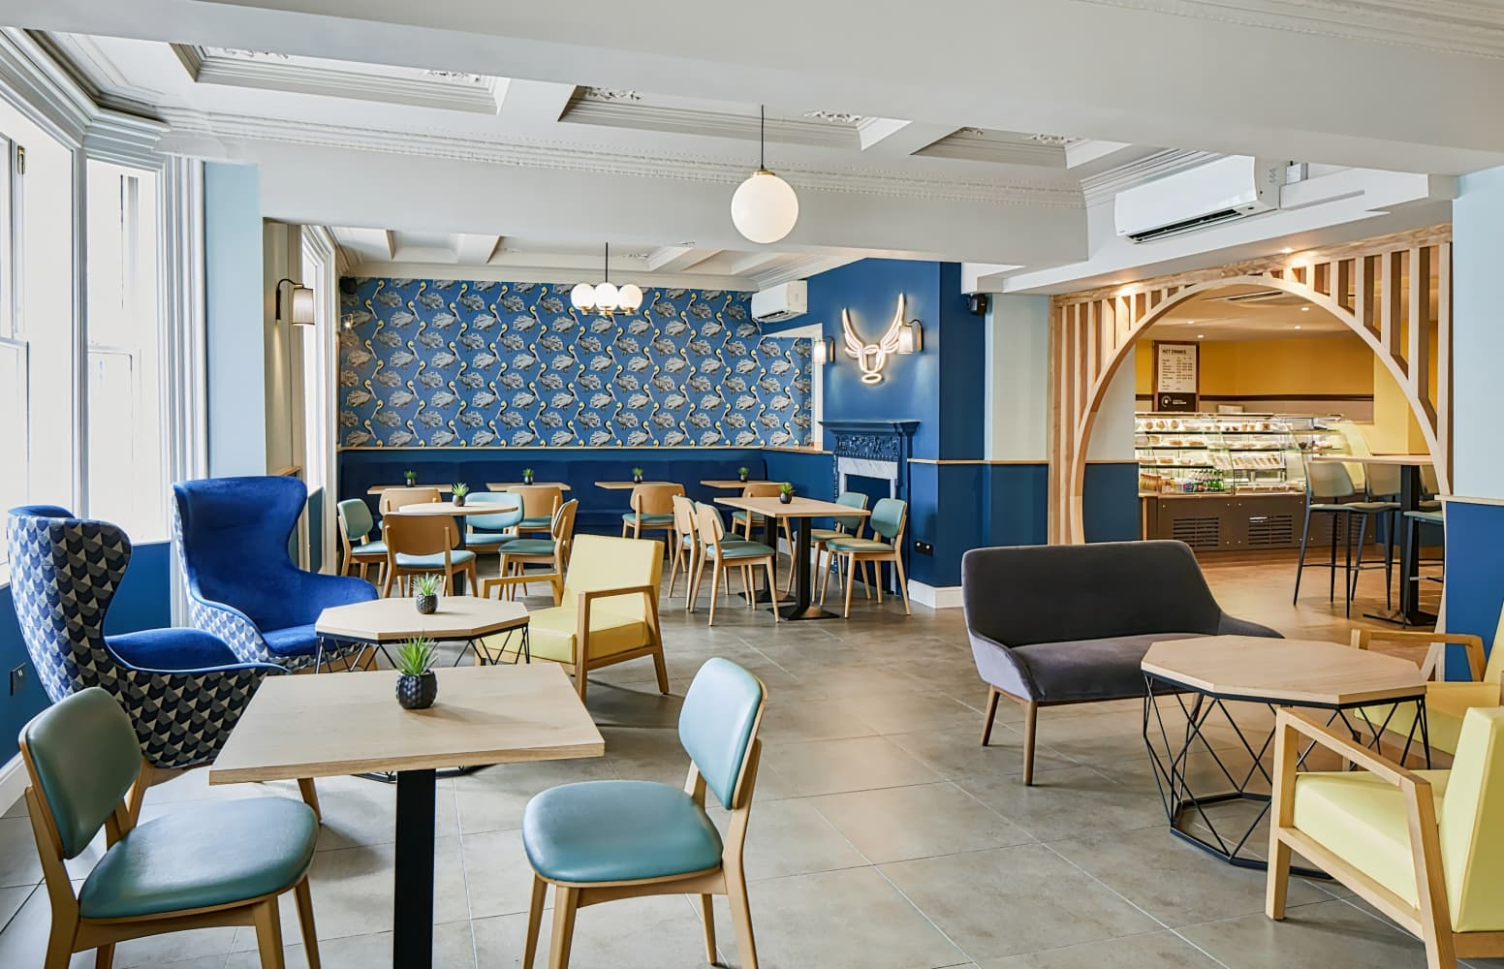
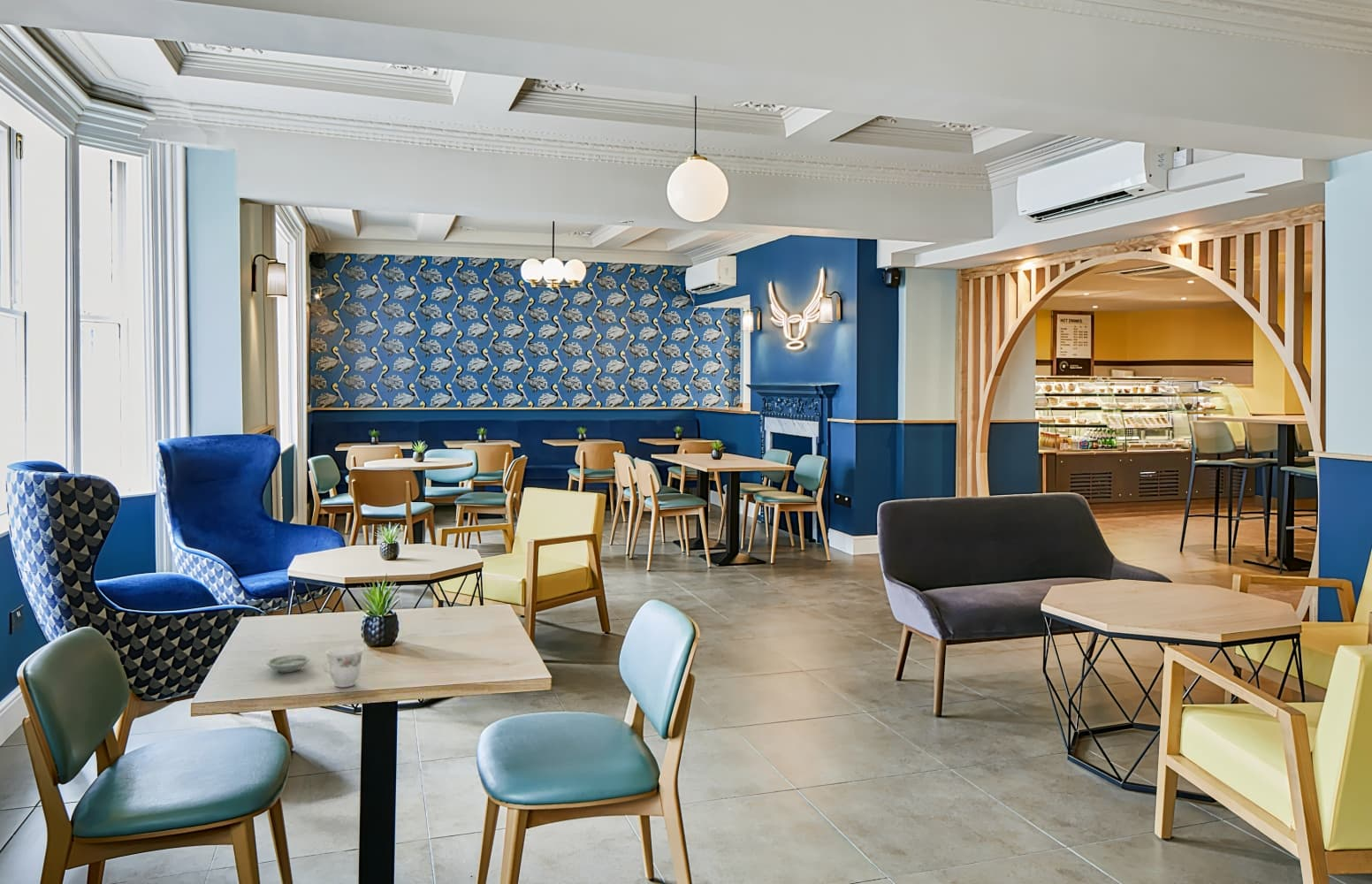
+ teacup (342, 667)
+ saucer (288, 664)
